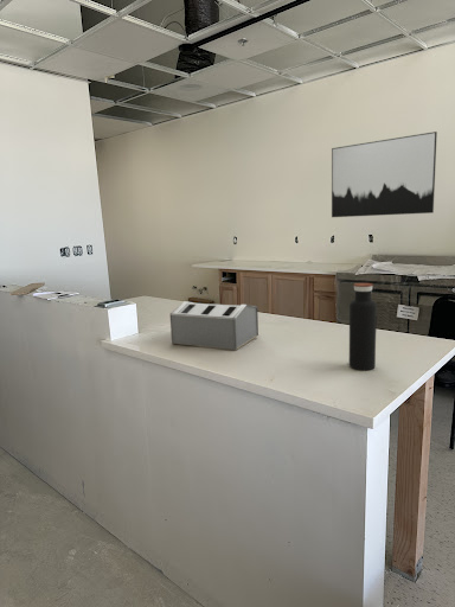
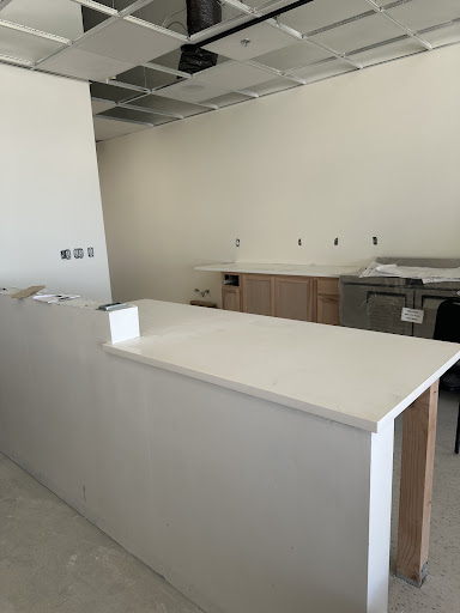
- toaster (214, 321)
- water bottle (363, 325)
- wall art (379, 178)
